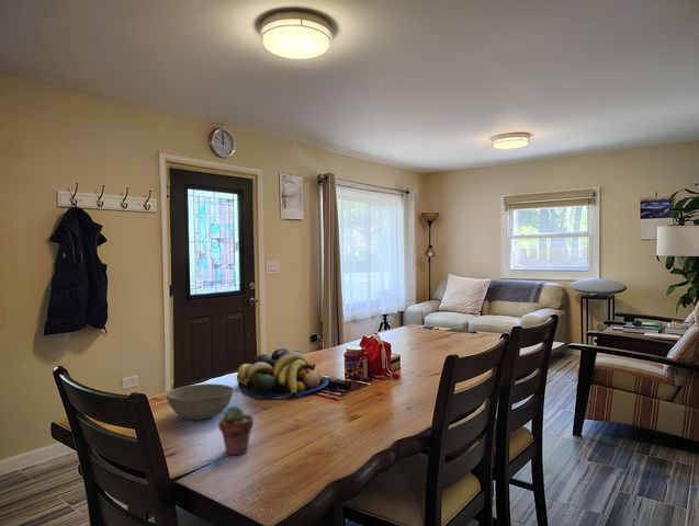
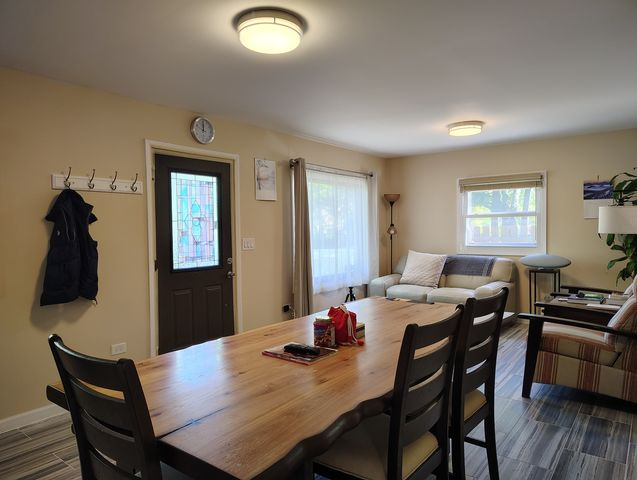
- potted succulent (236, 427)
- fruit bowl (284, 368)
- bowl (201, 402)
